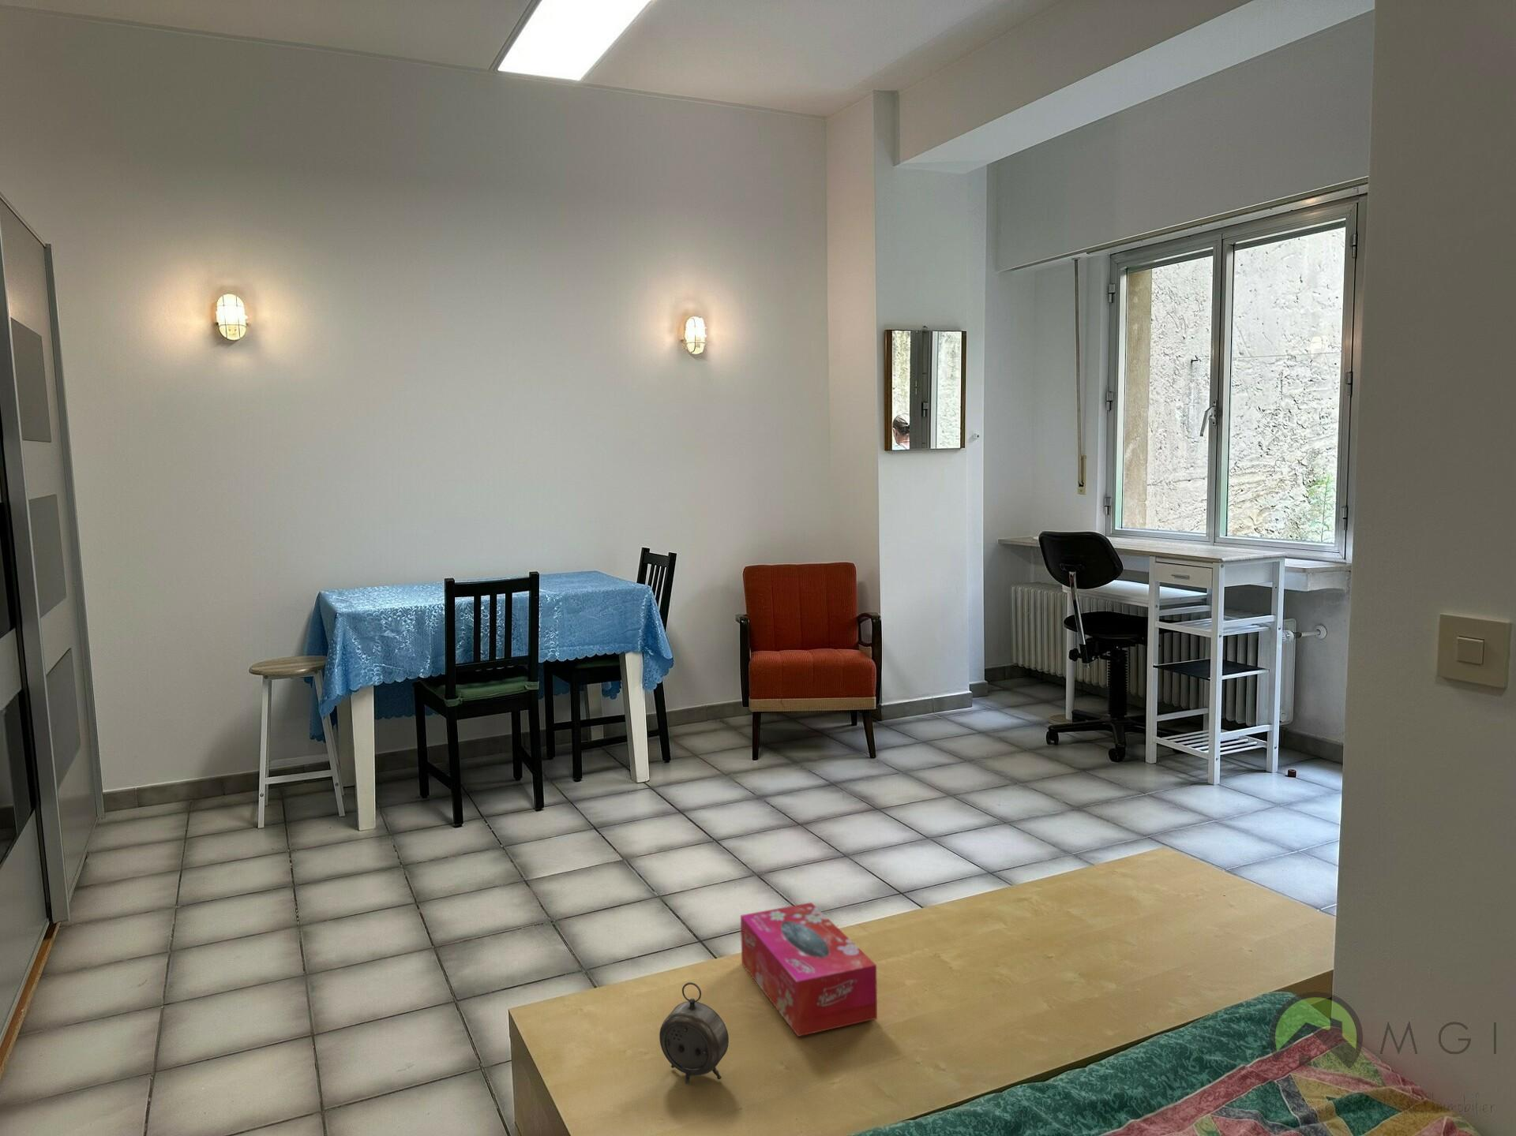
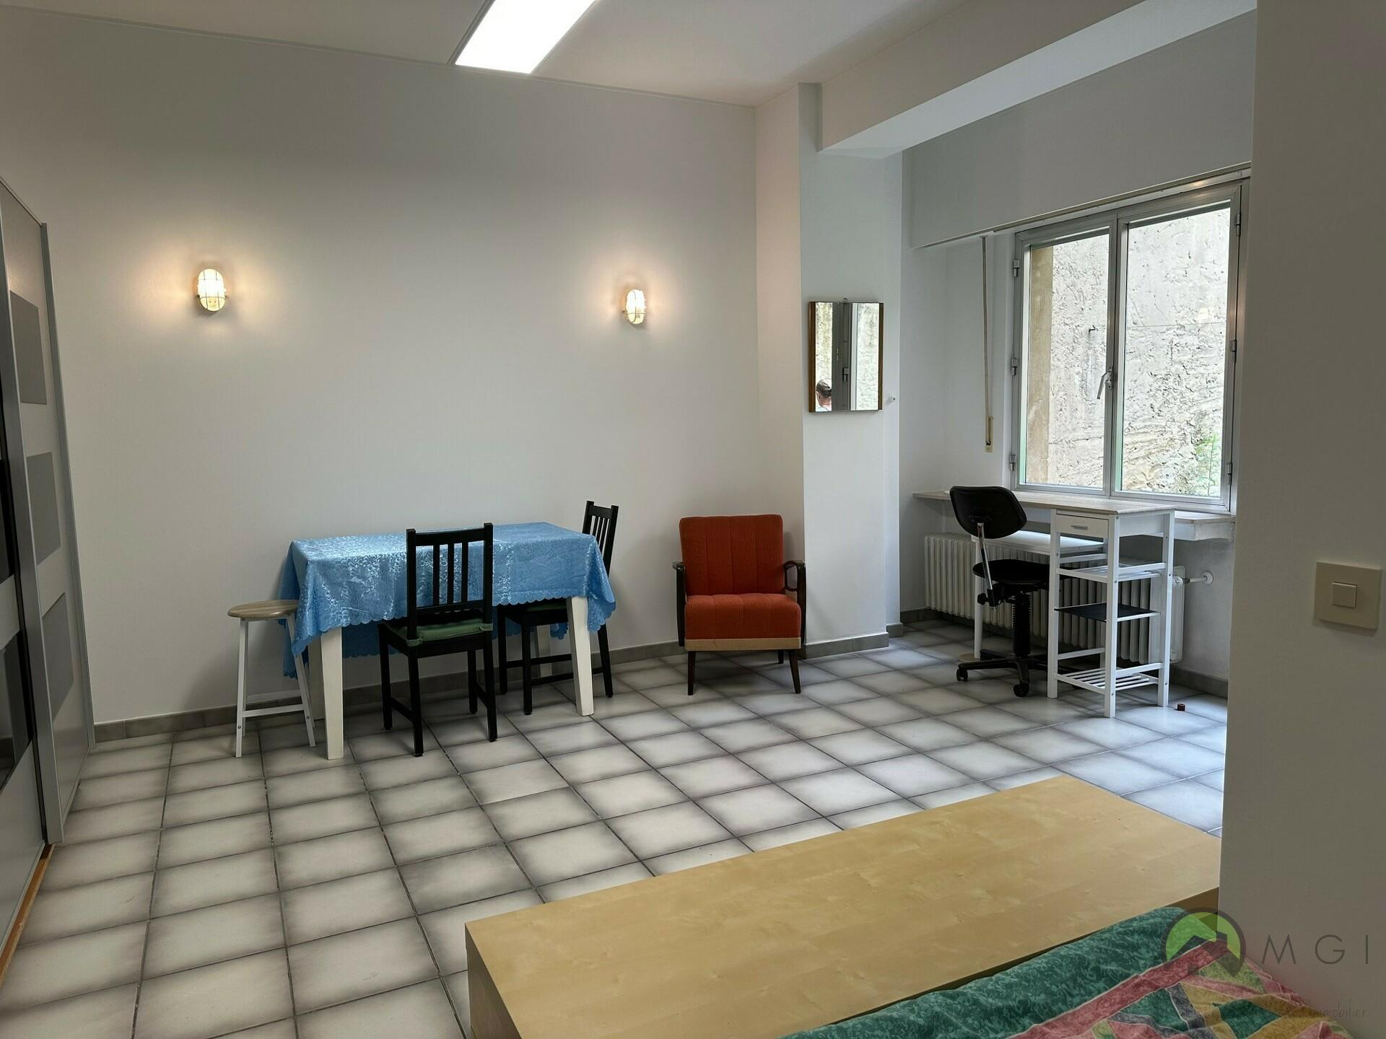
- tissue box (805, 964)
- alarm clock (691, 1030)
